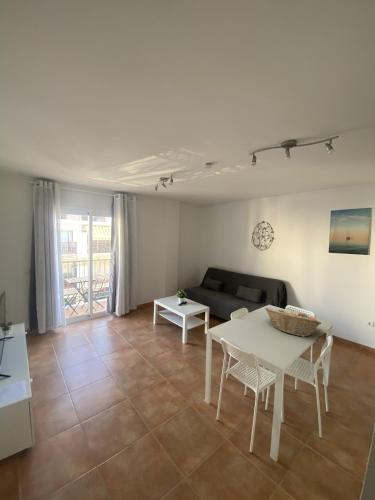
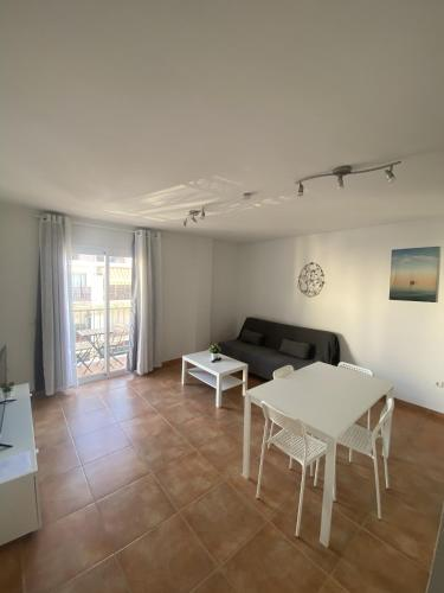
- fruit basket (291, 318)
